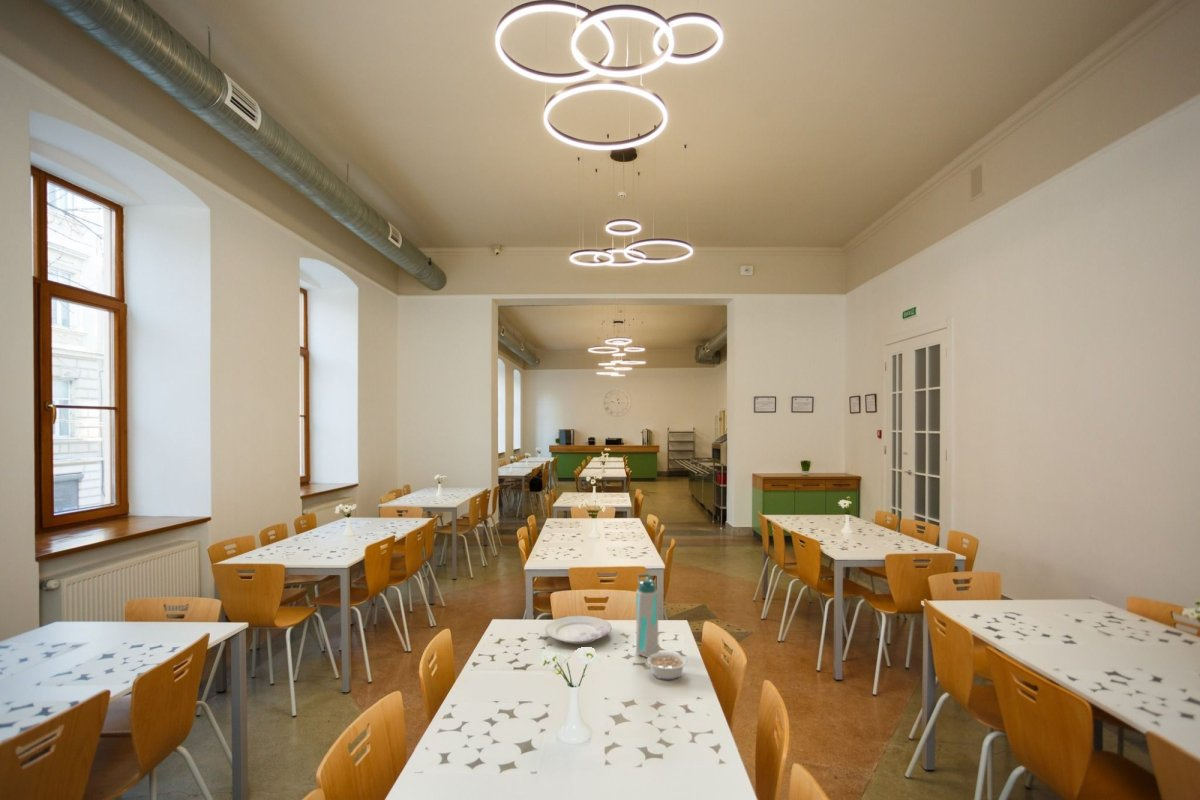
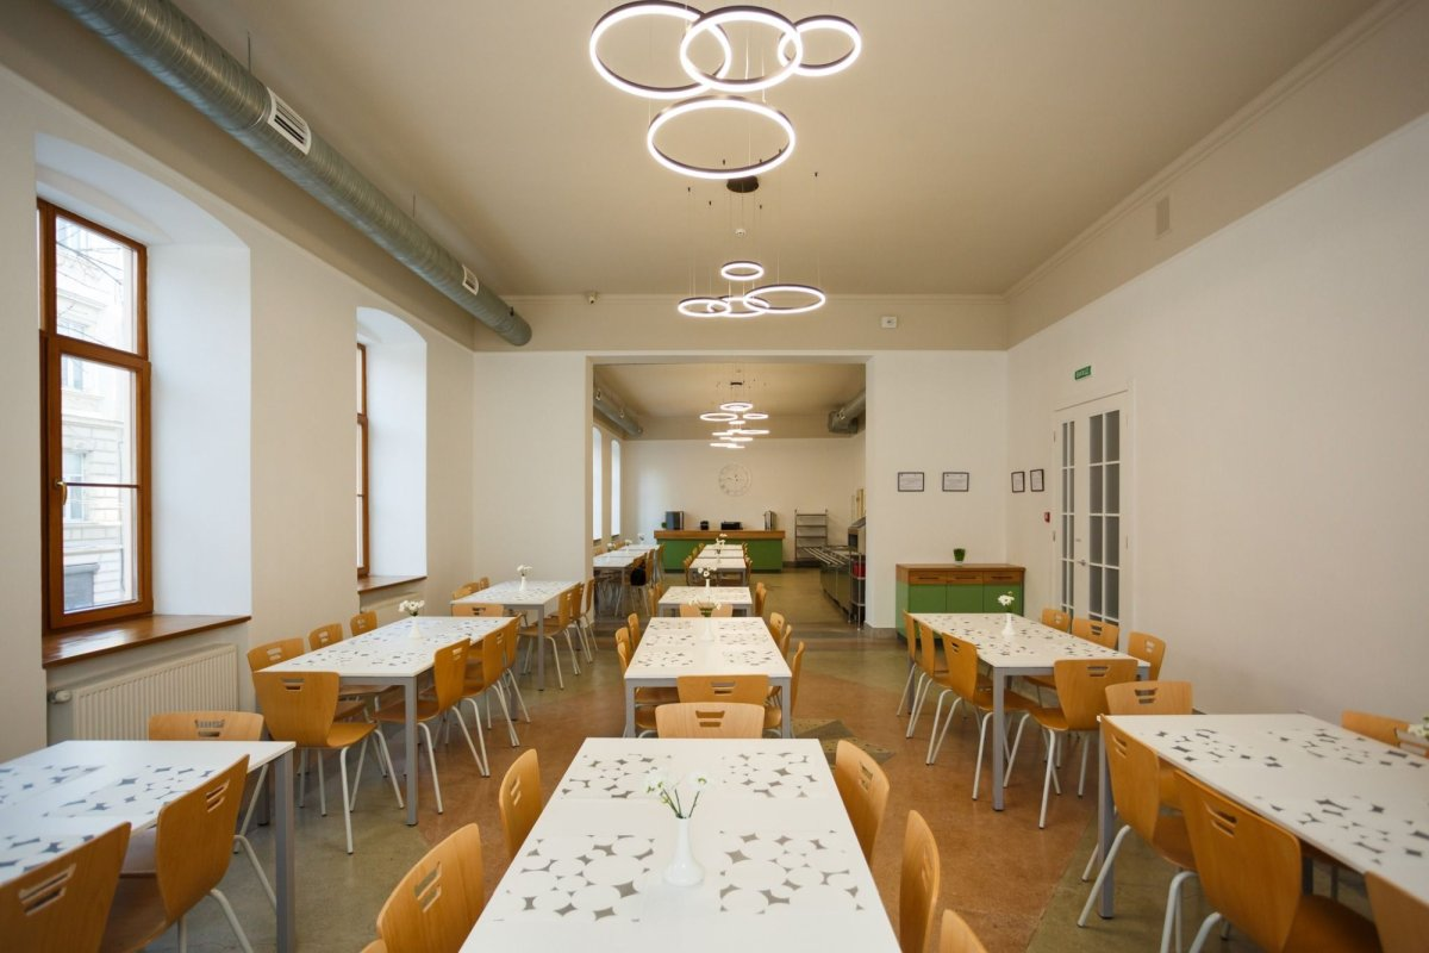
- plate (578, 631)
- water bottle (646, 615)
- legume (665, 665)
